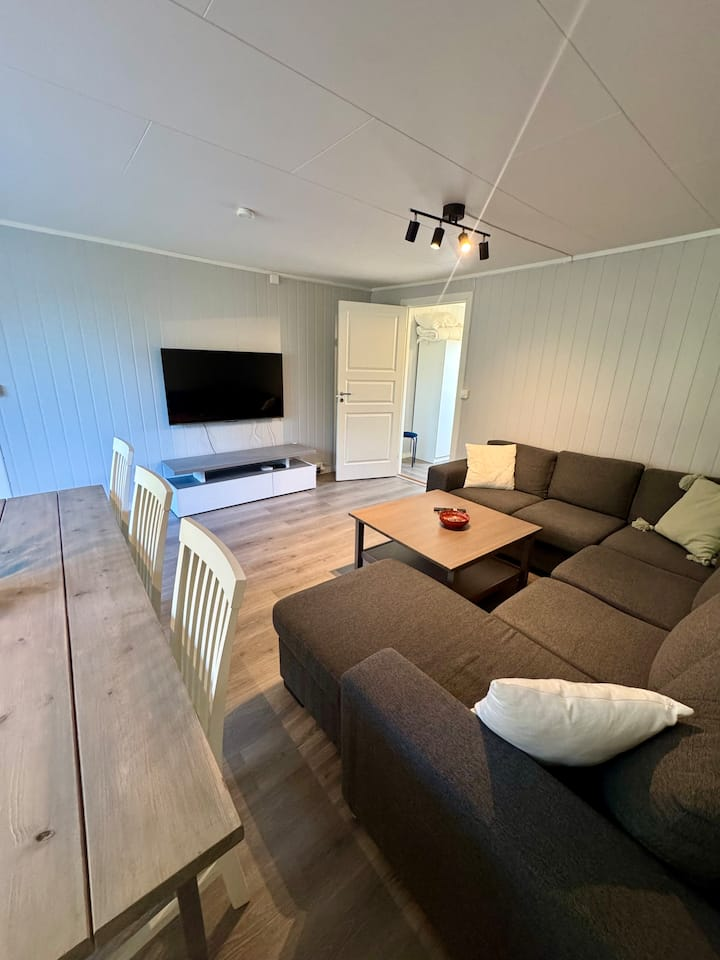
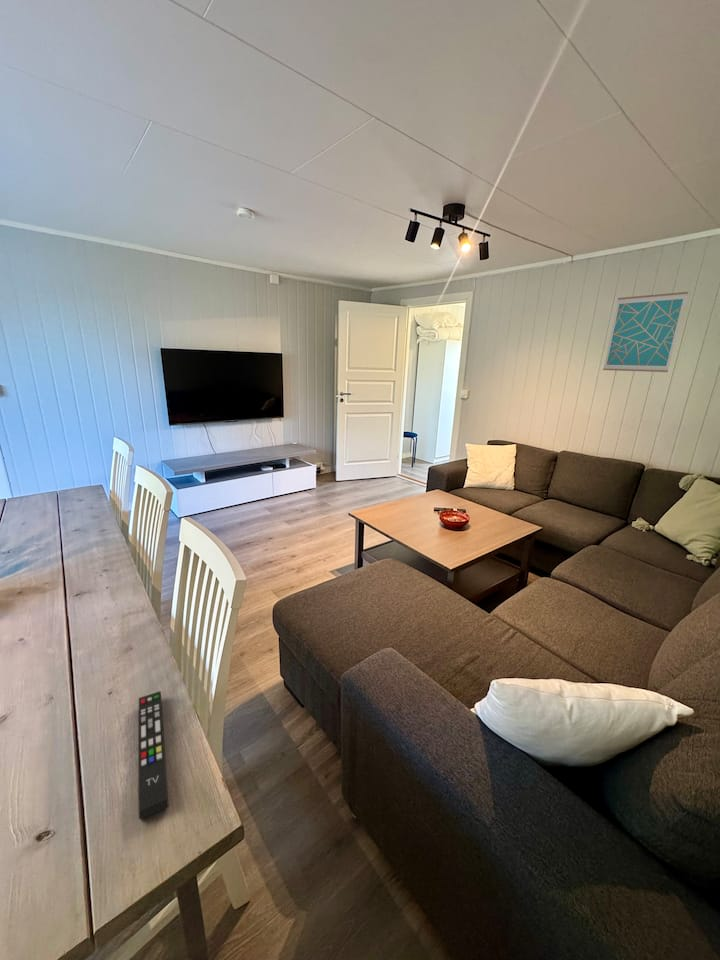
+ remote control (151, 745)
+ wall art (642, 334)
